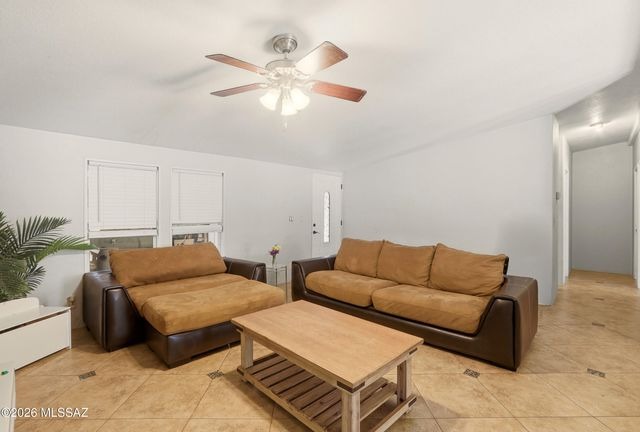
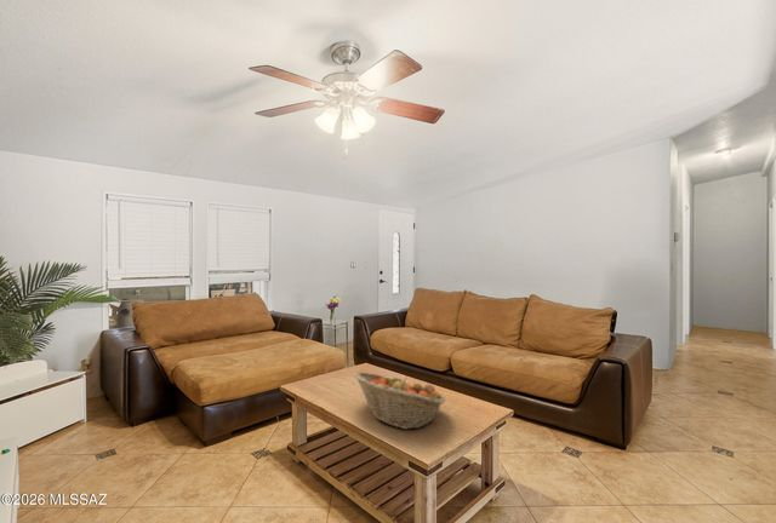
+ fruit basket (398, 393)
